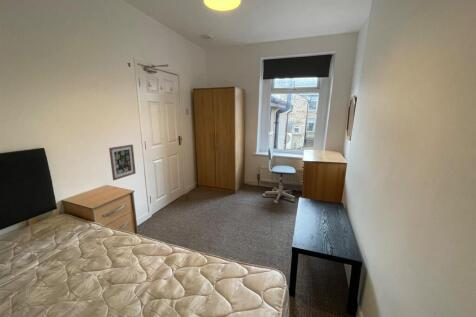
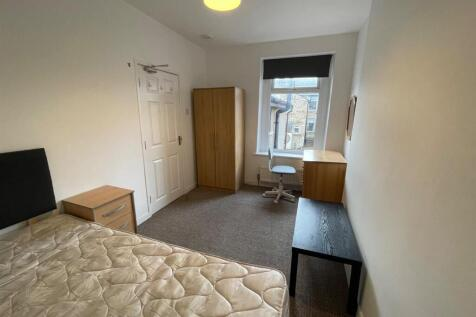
- wall art (123, 161)
